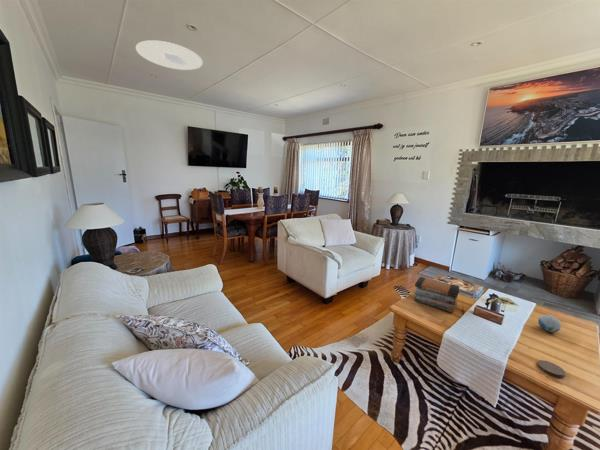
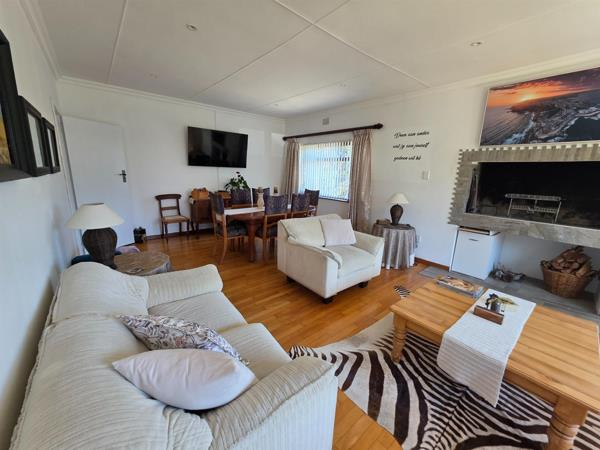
- ceiling light (170, 53)
- coaster (550, 368)
- book stack (435, 293)
- decorative orb (549, 323)
